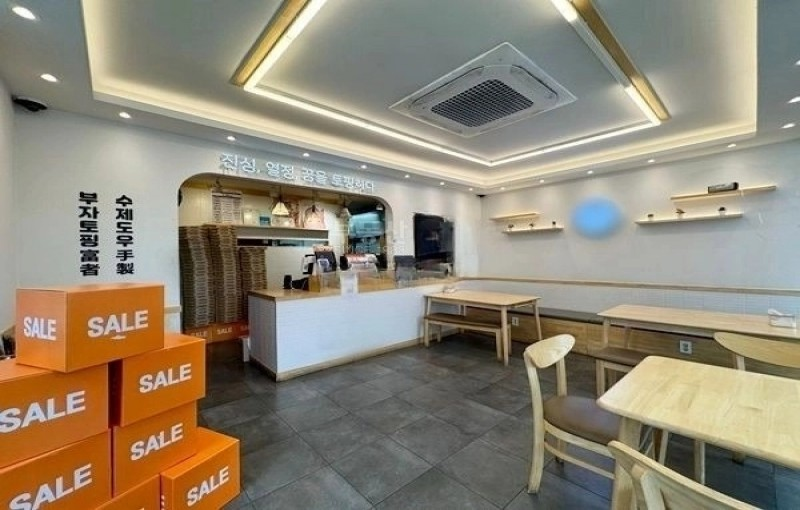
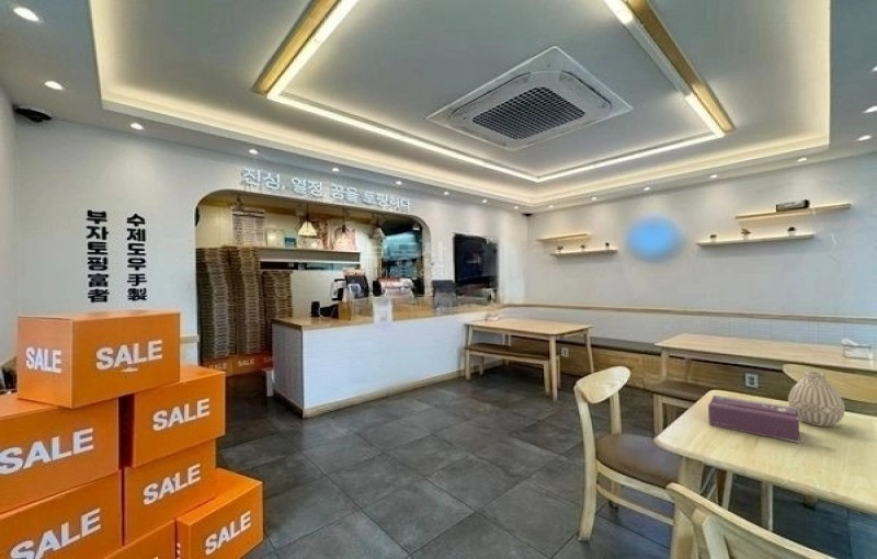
+ vase (815, 397)
+ tissue box (752, 415)
